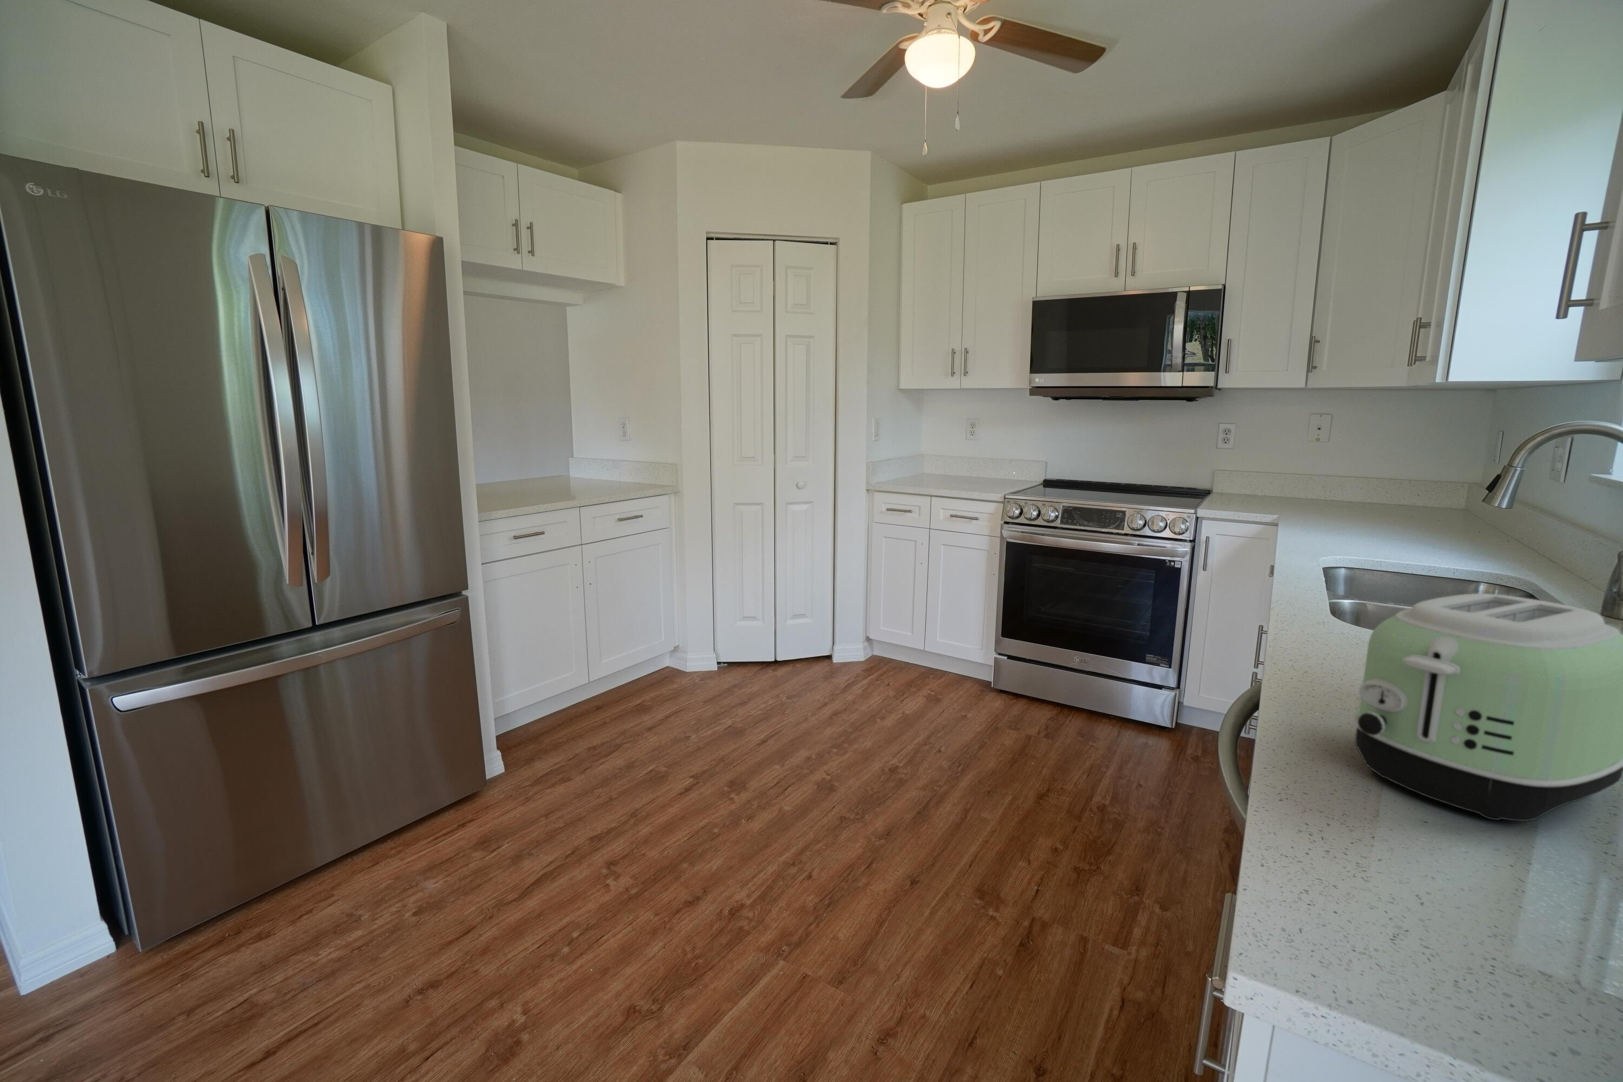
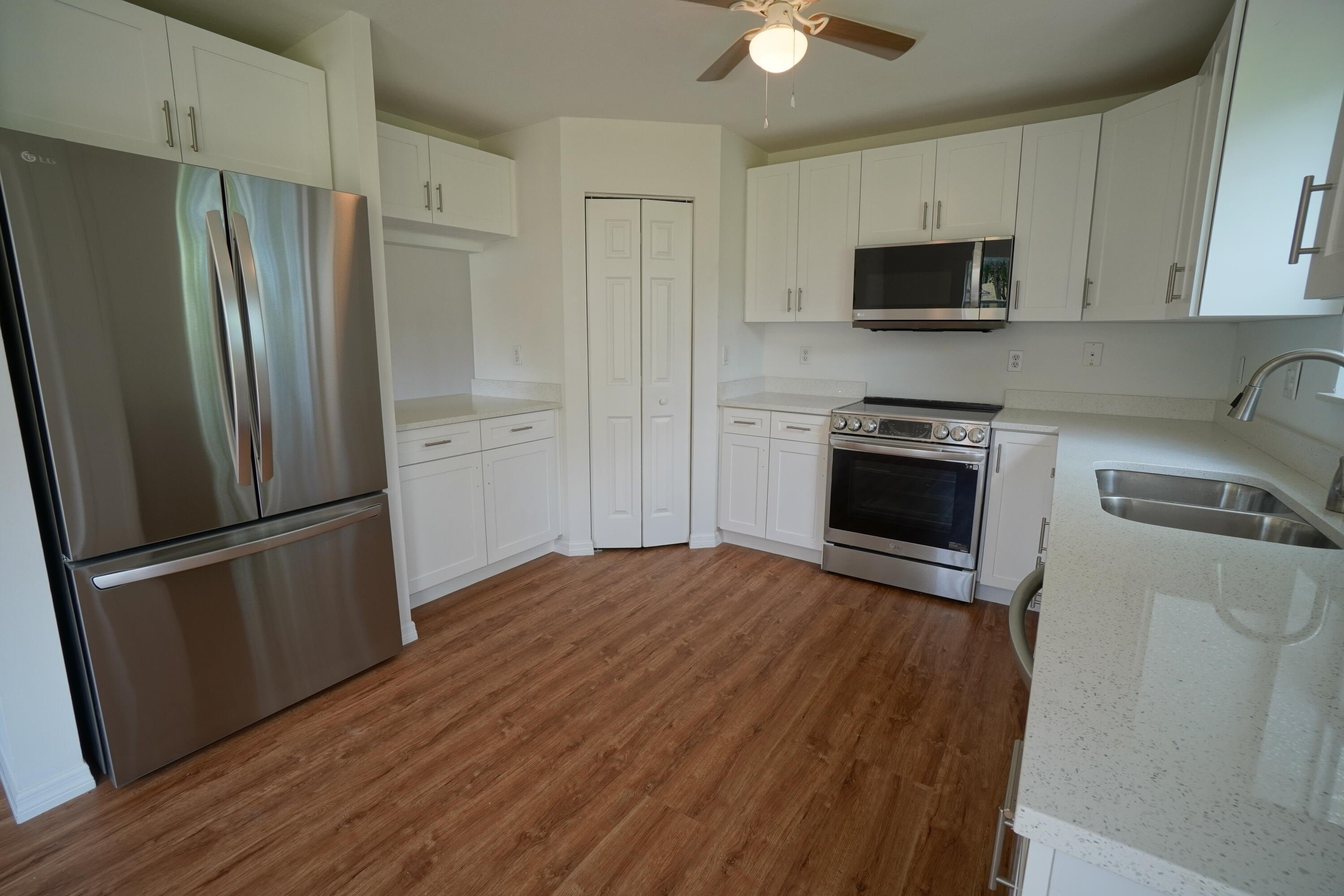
- toaster (1487, 697)
